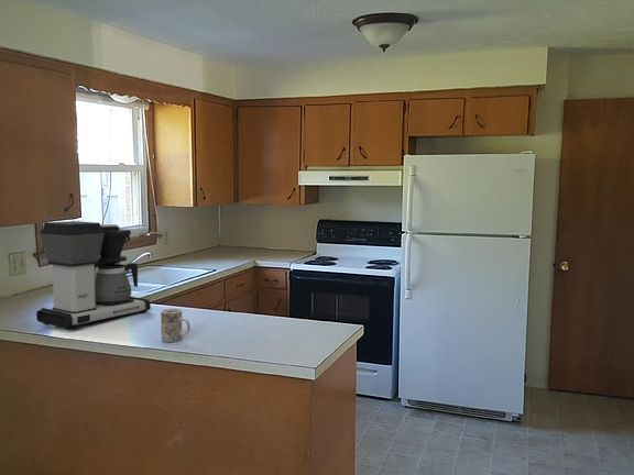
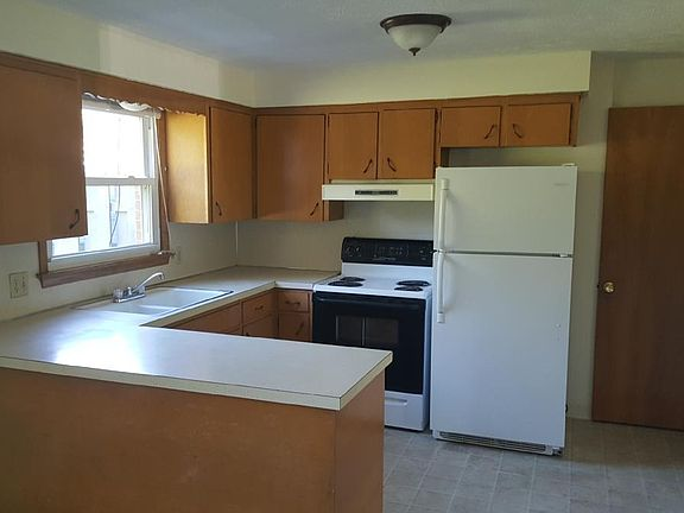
- mug (174, 324)
- coffee maker (95, 268)
